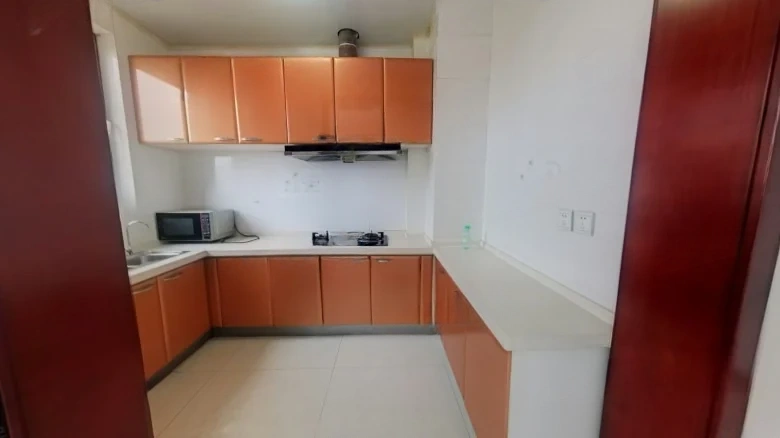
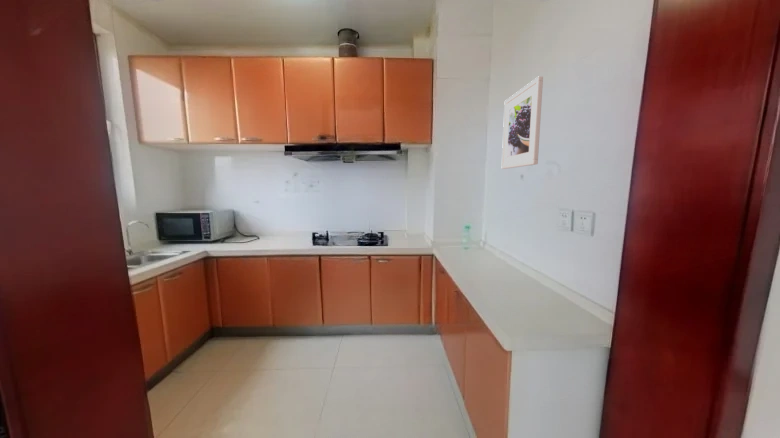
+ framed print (519, 129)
